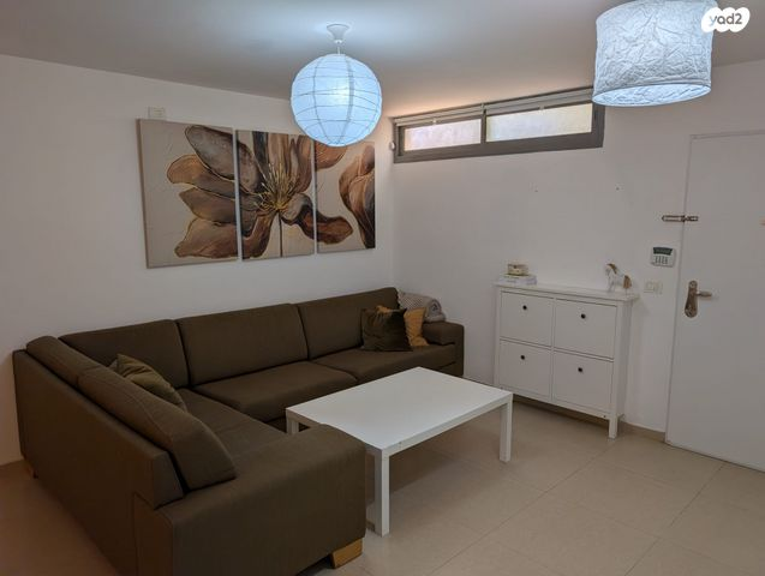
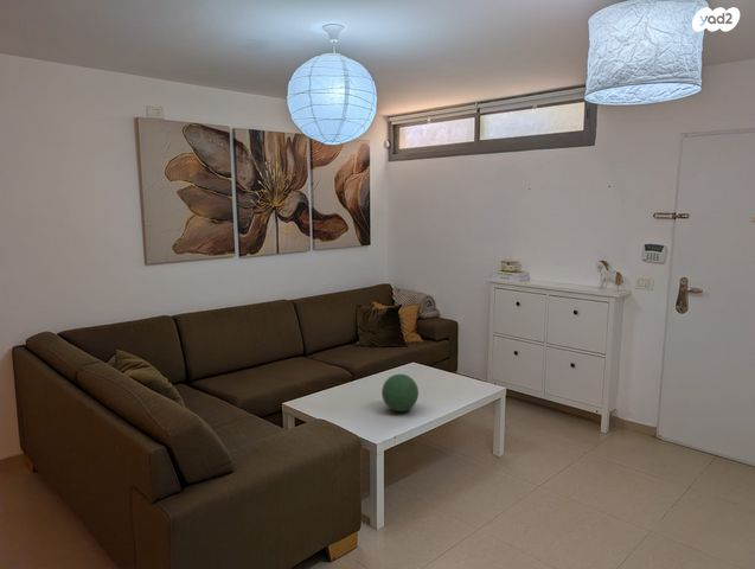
+ decorative orb (399, 392)
